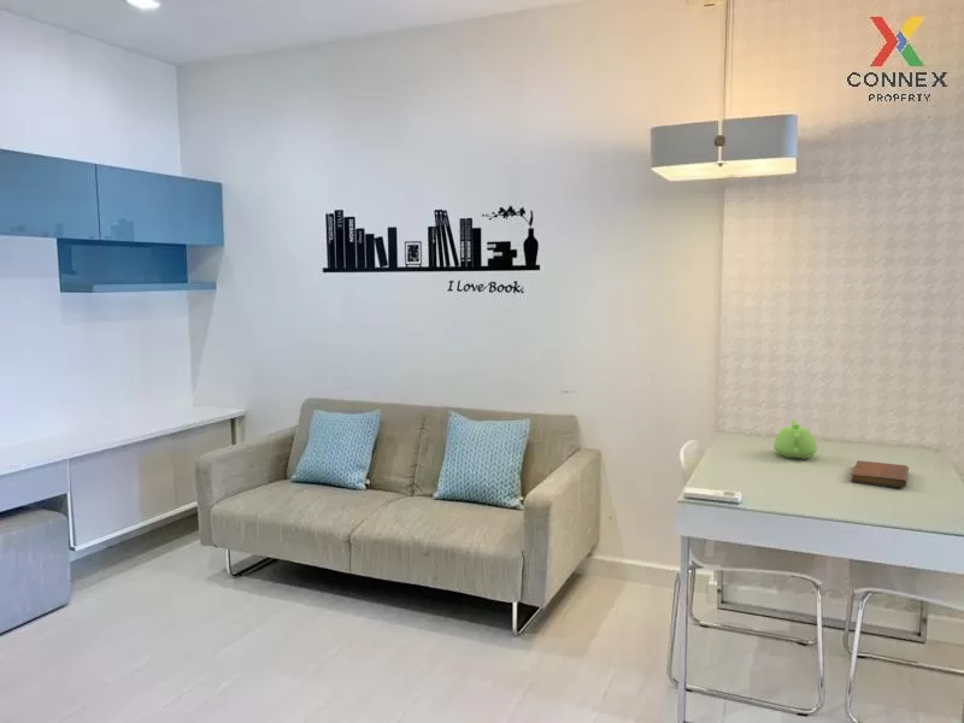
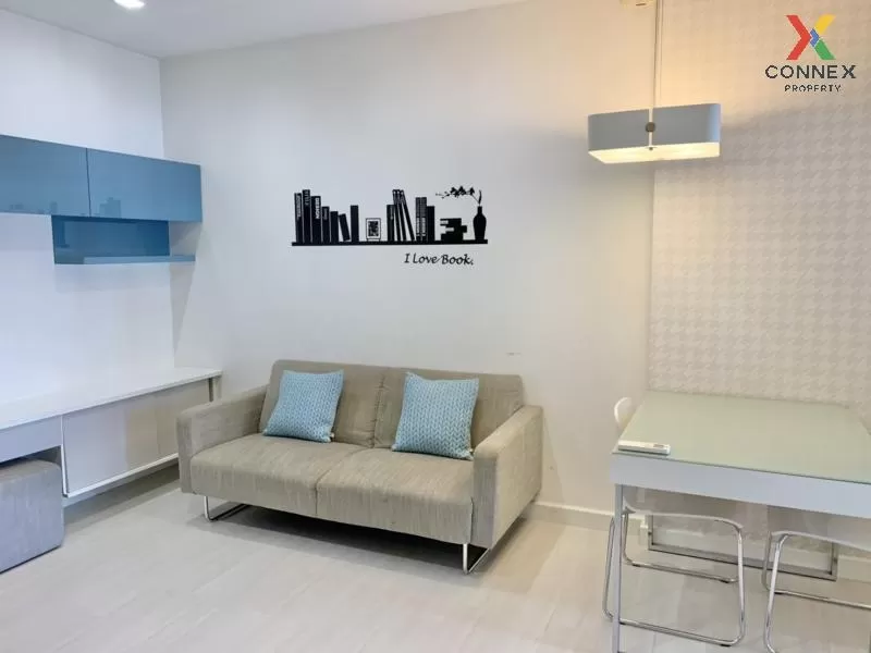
- teapot (794, 439)
- notebook (880, 472)
